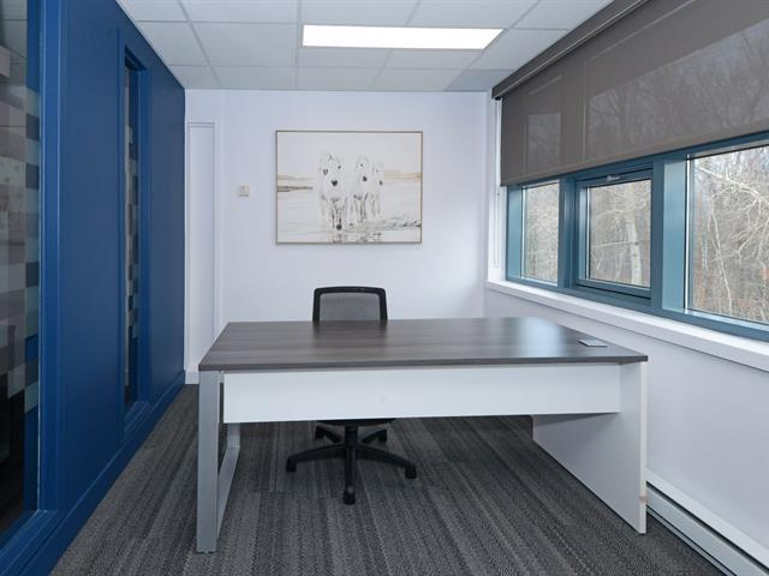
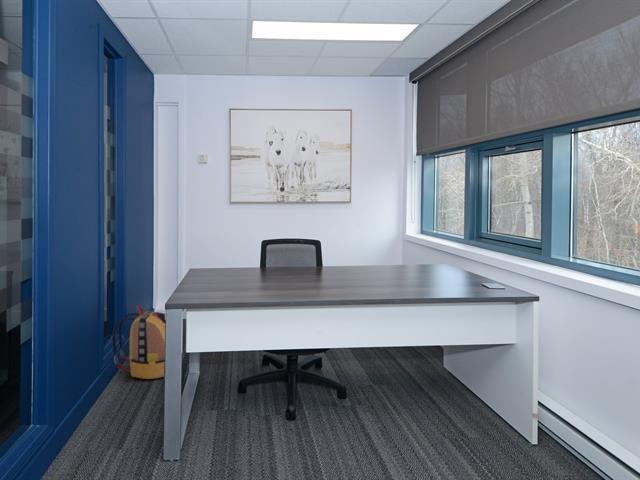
+ backpack (149, 338)
